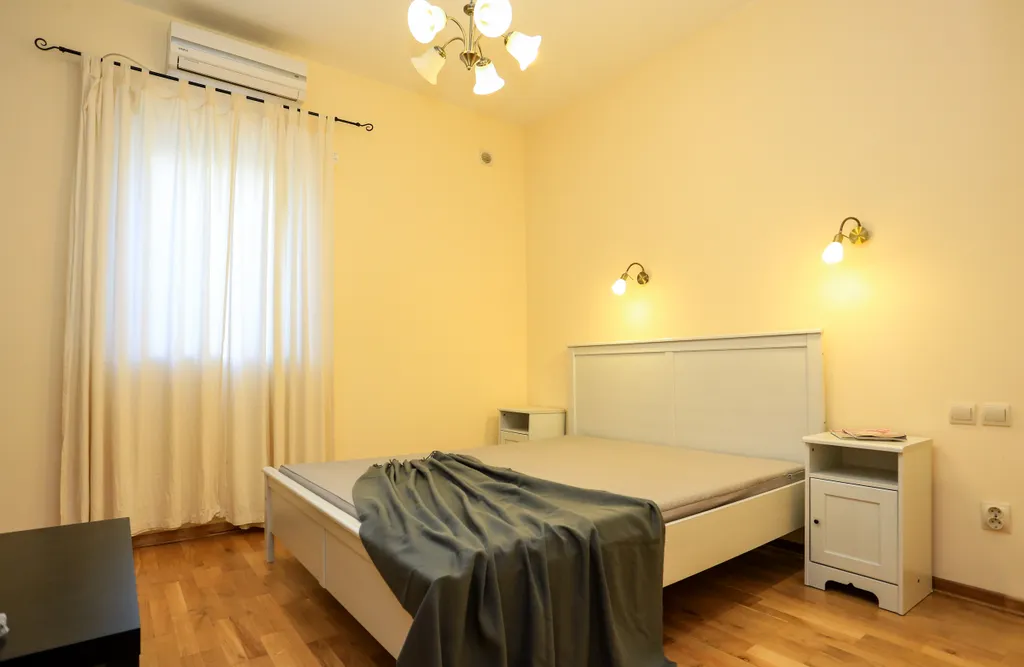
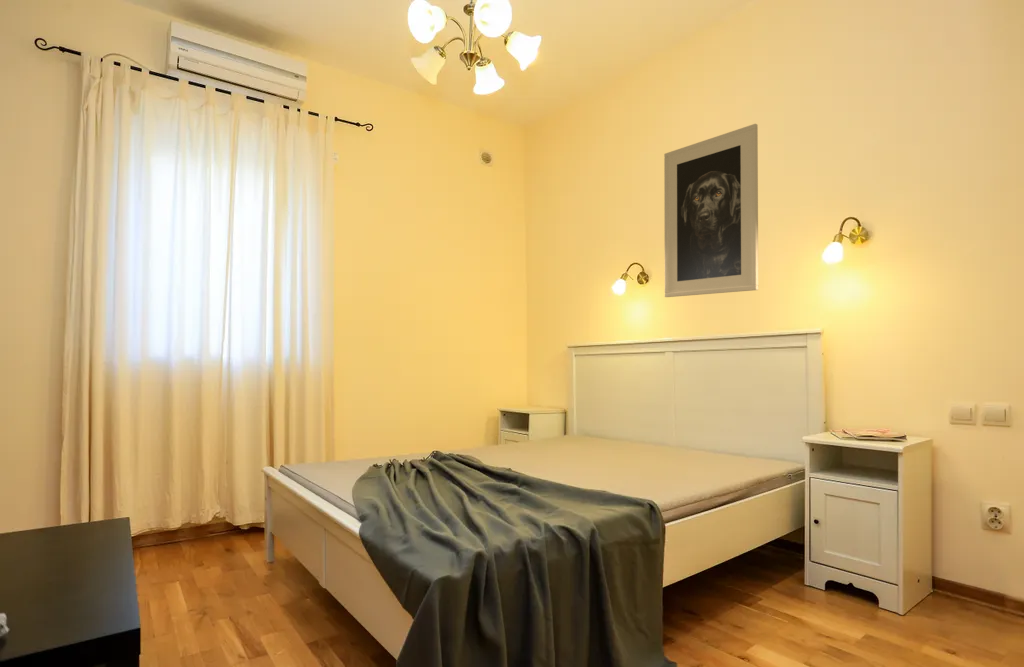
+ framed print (707, 216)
